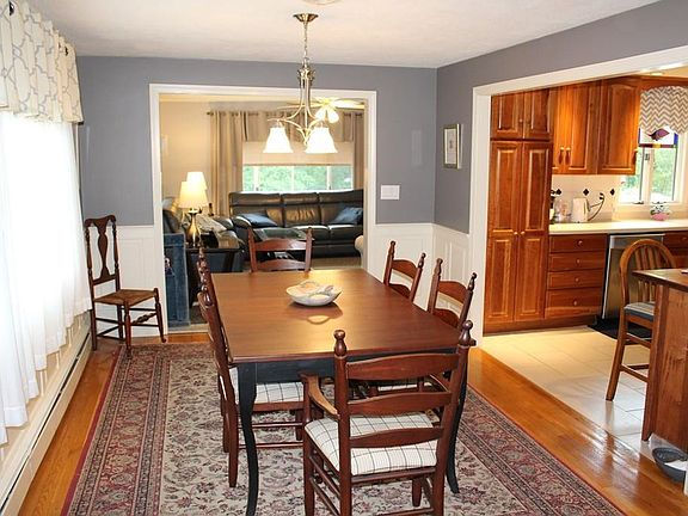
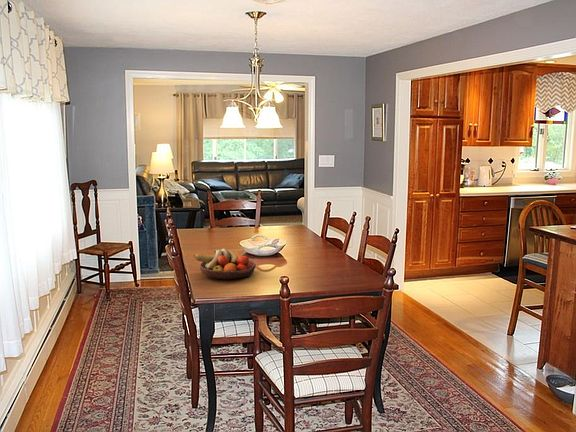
+ fruit bowl (227, 262)
